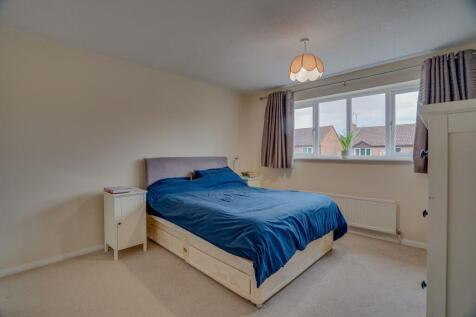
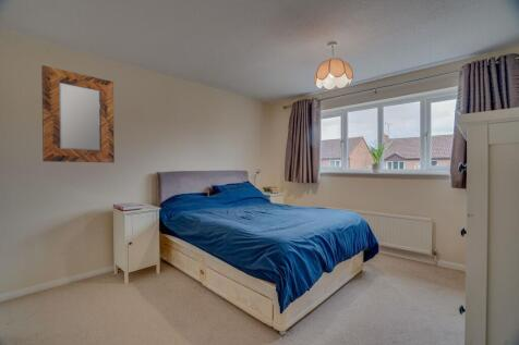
+ home mirror (81, 118)
